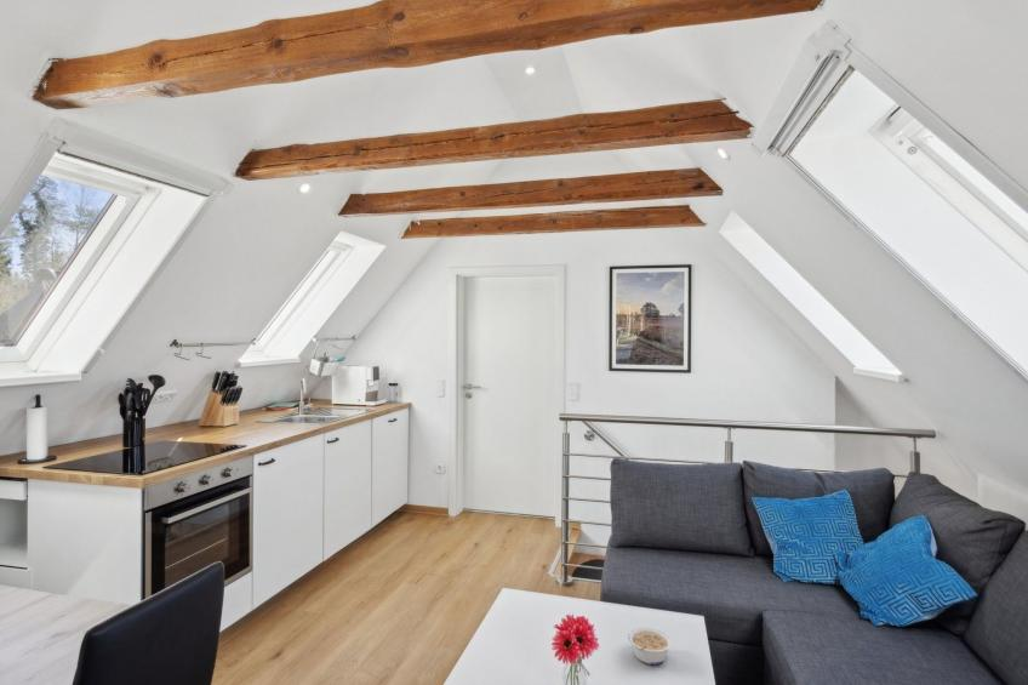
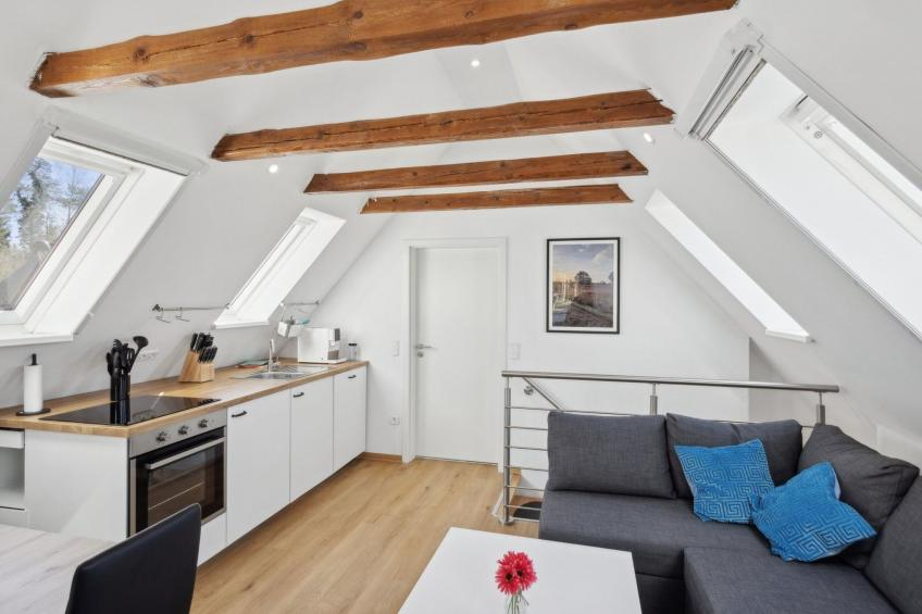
- legume (650, 646)
